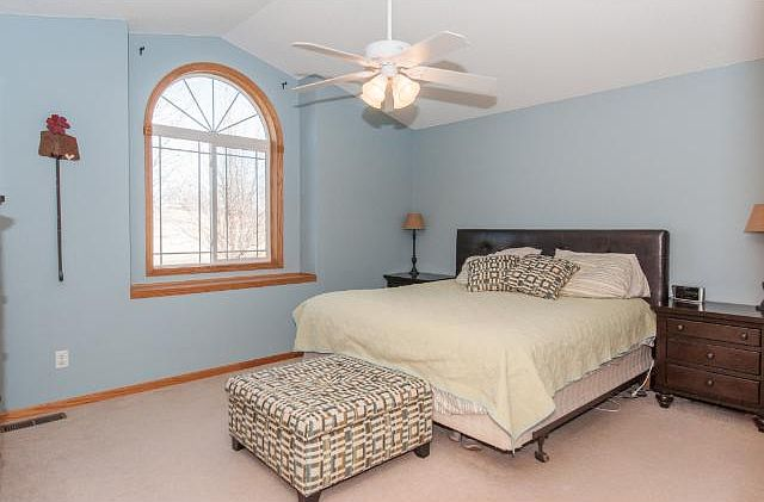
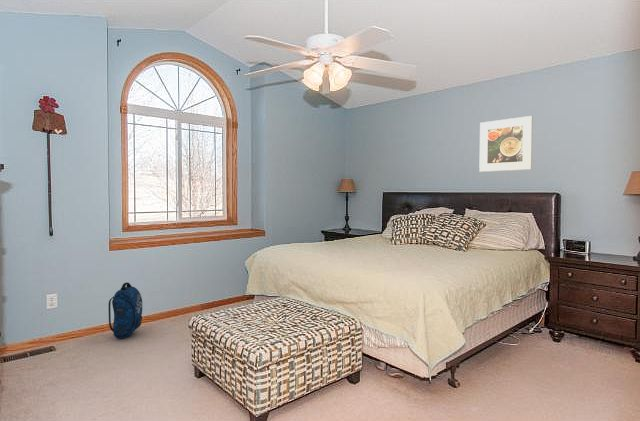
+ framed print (504, 145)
+ backpack (127, 309)
